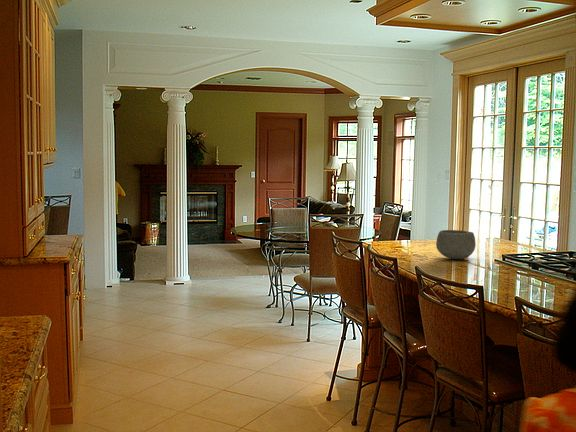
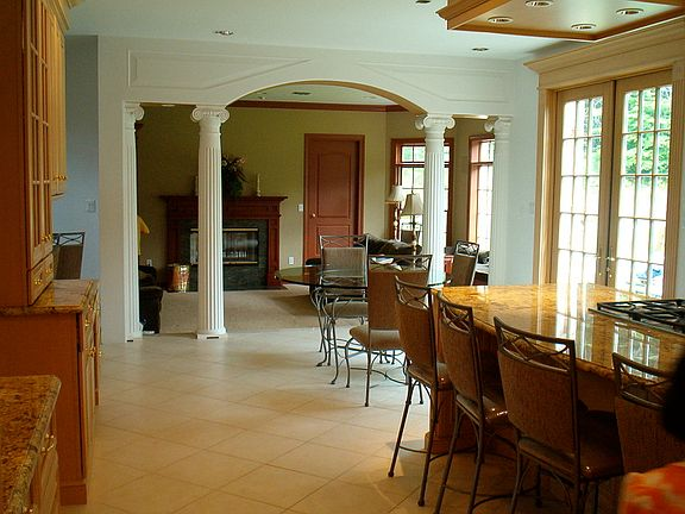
- bowl (455, 244)
